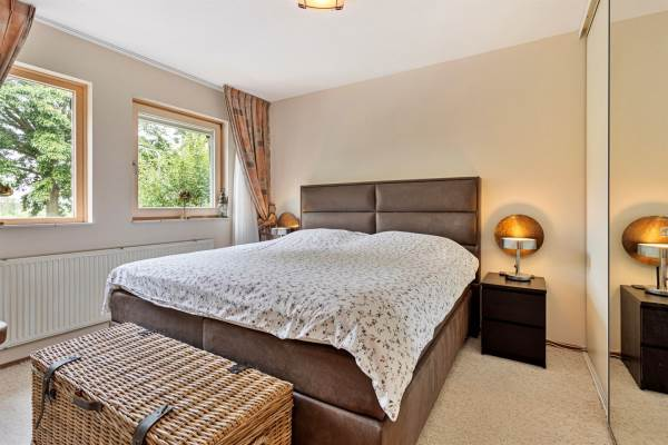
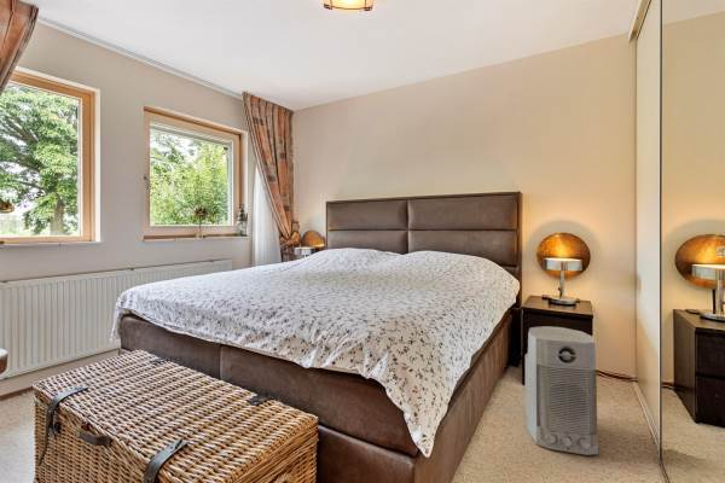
+ air purifier (558, 383)
